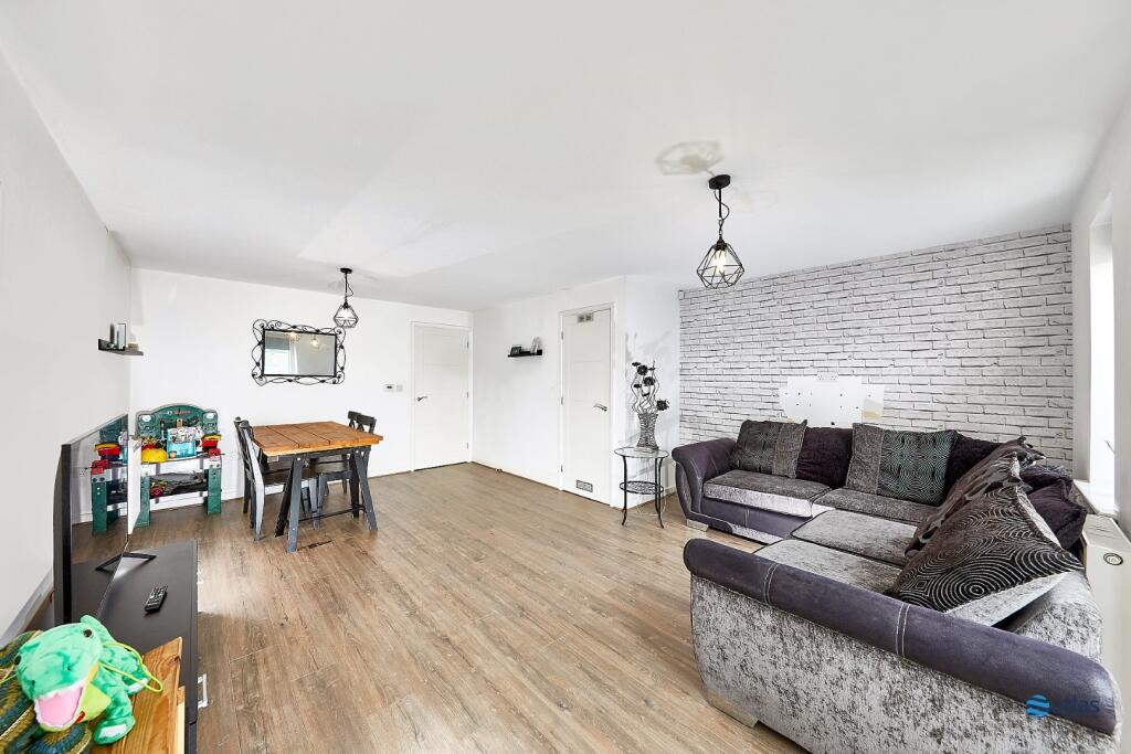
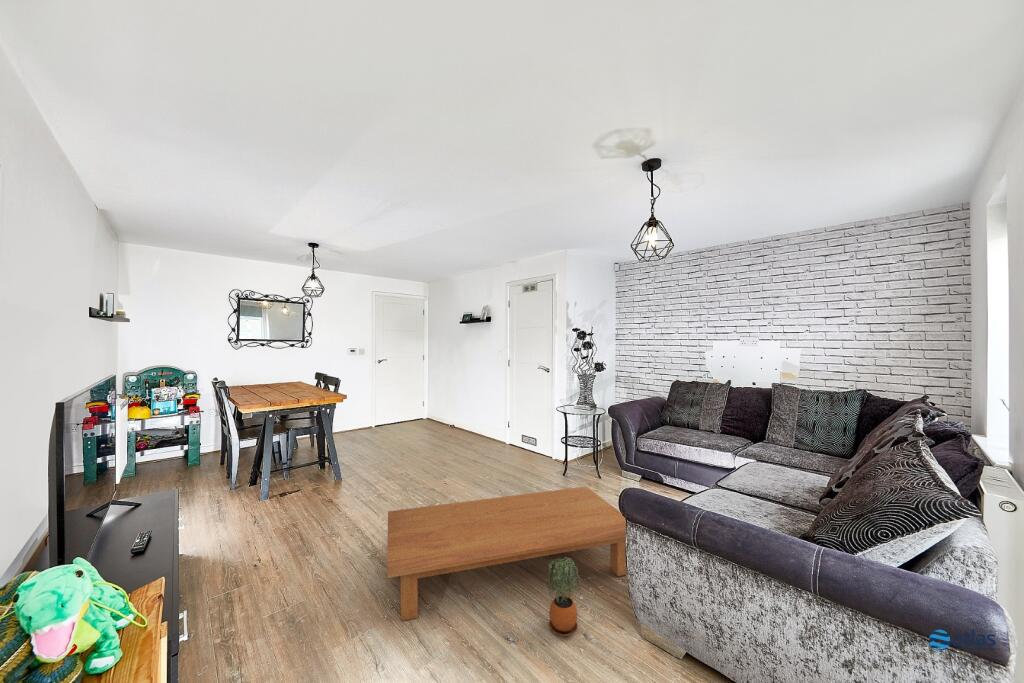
+ coffee table (509, 542)
+ potted plant (564, 594)
